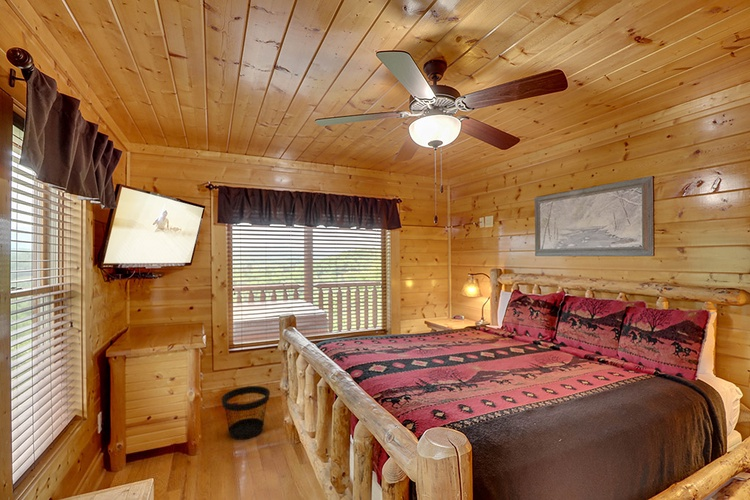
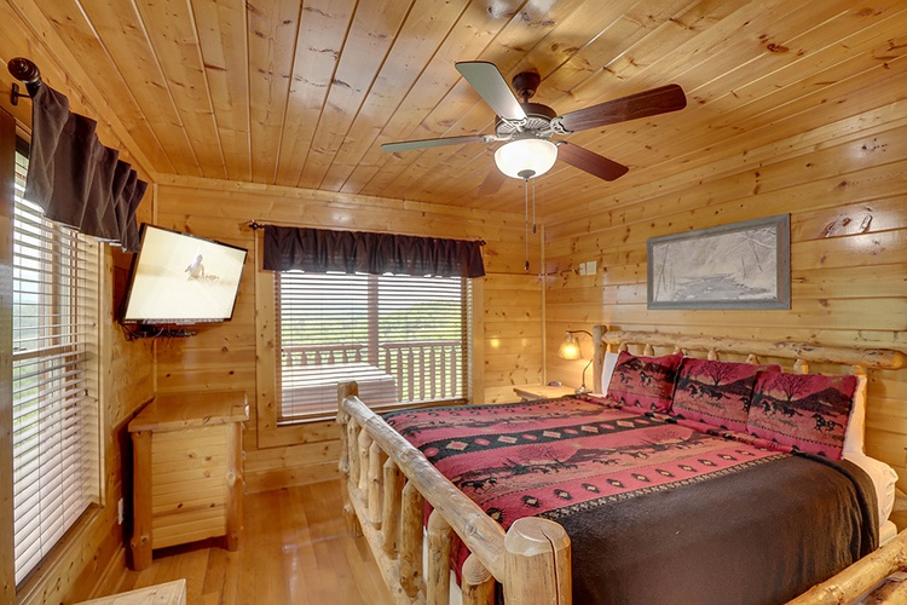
- wastebasket (245, 412)
